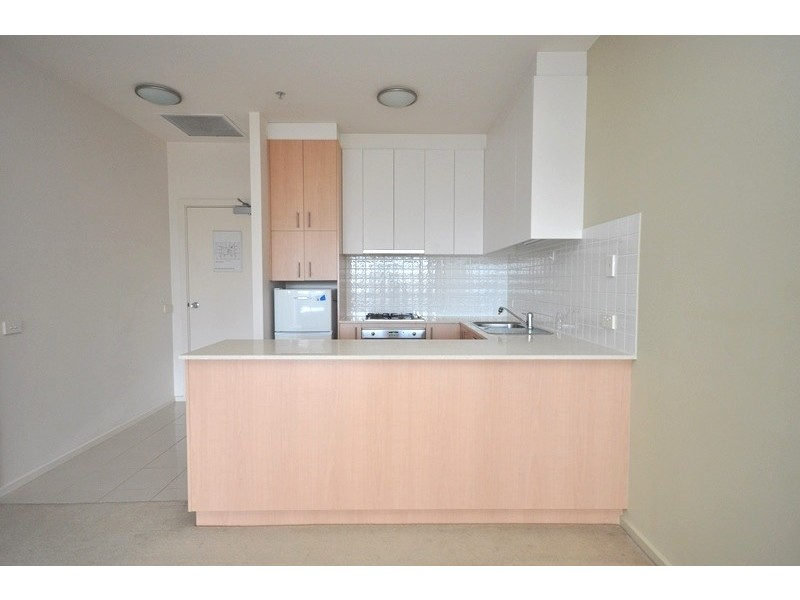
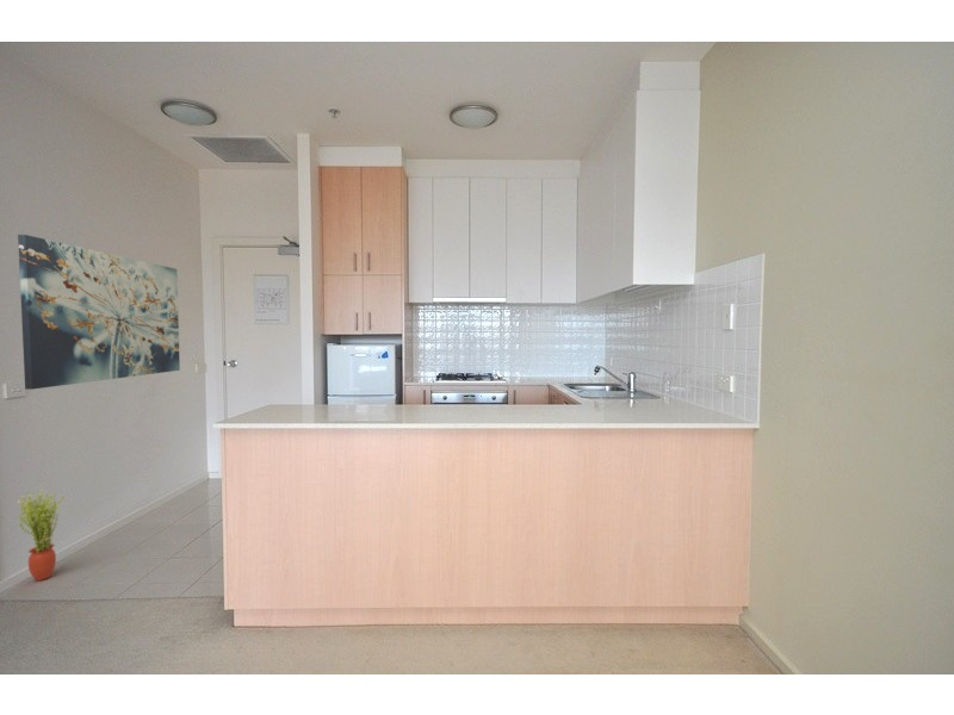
+ wall art (116, 317)
+ potted plant (41, 535)
